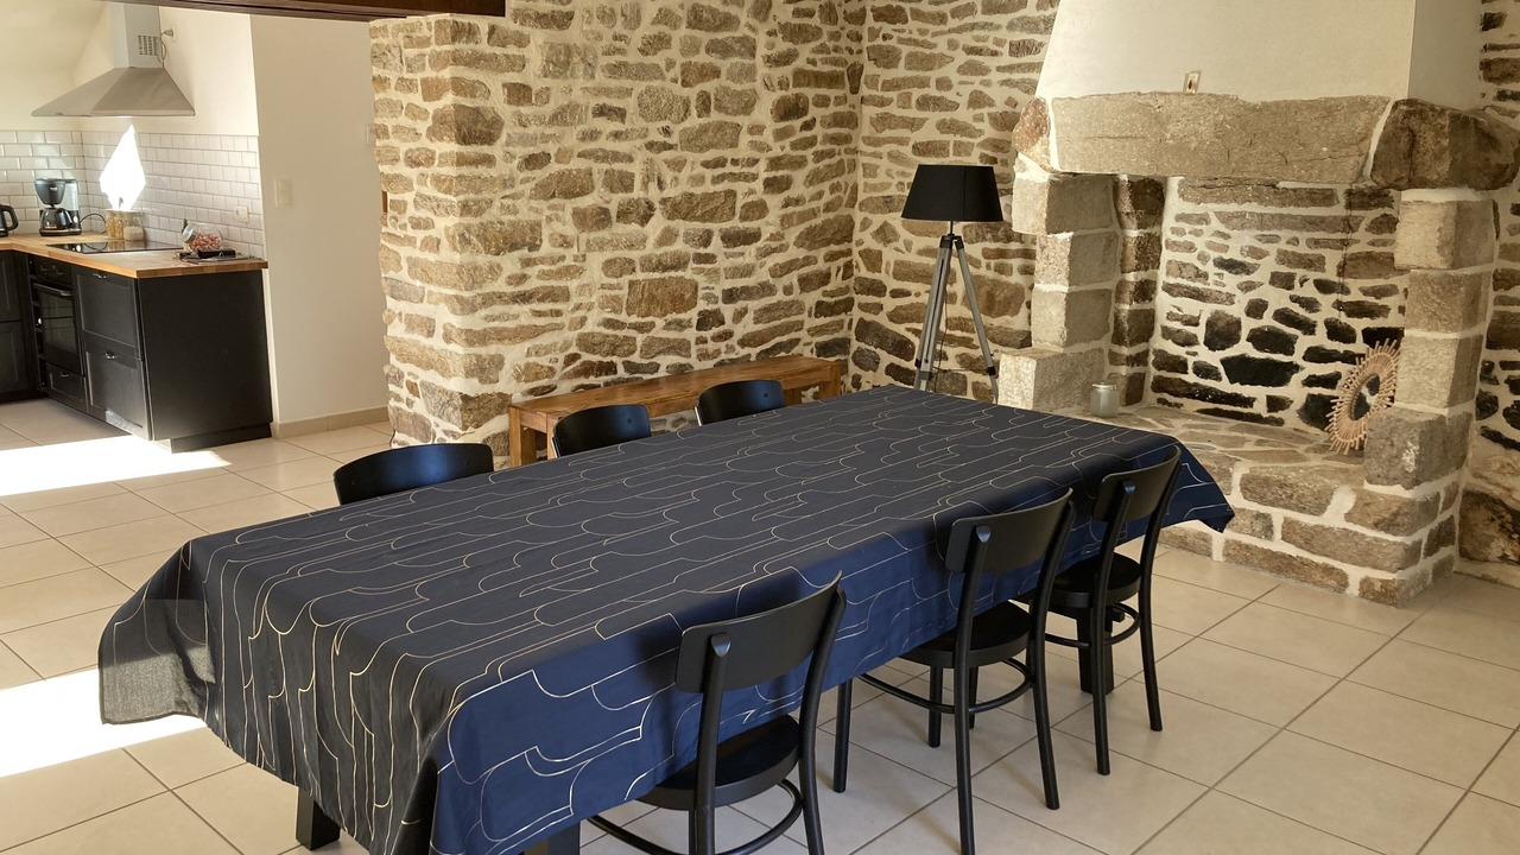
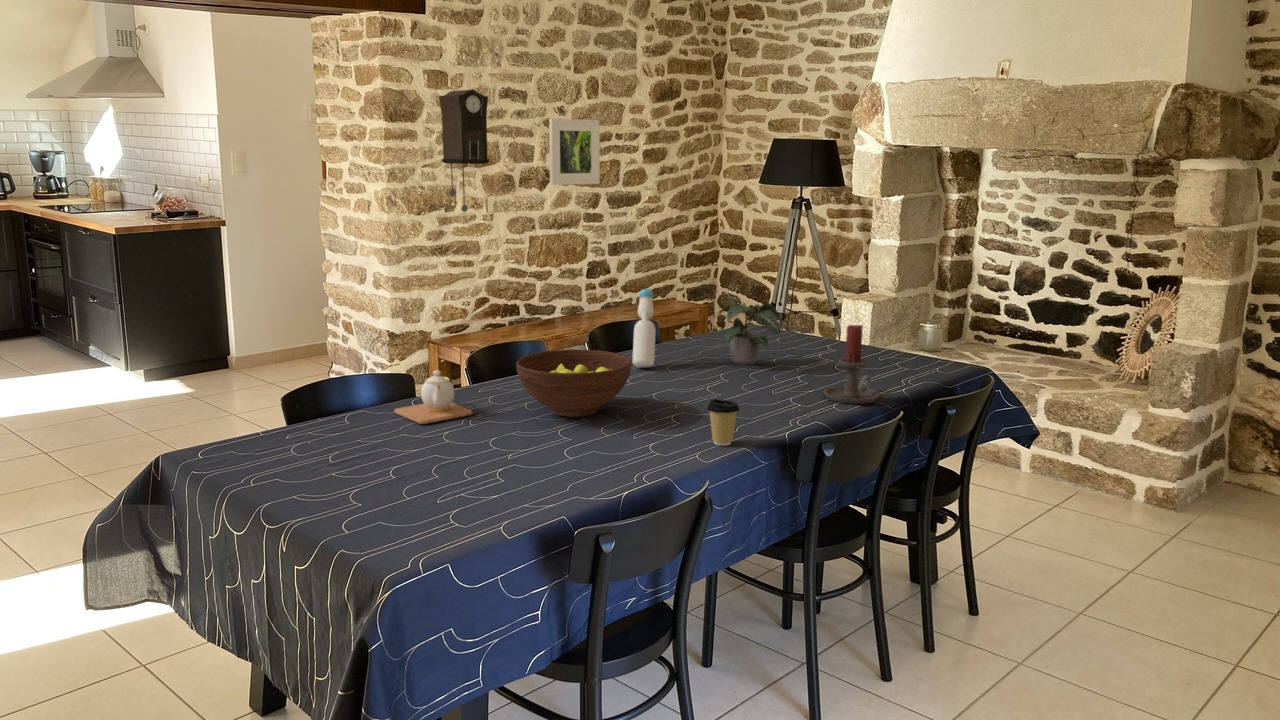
+ candle holder (856, 360)
+ pendulum clock (465, 152)
+ fruit bowl (574, 386)
+ coffee cup (722, 422)
+ teapot (432, 392)
+ bottle (644, 328)
+ potted plant (748, 333)
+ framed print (575, 152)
